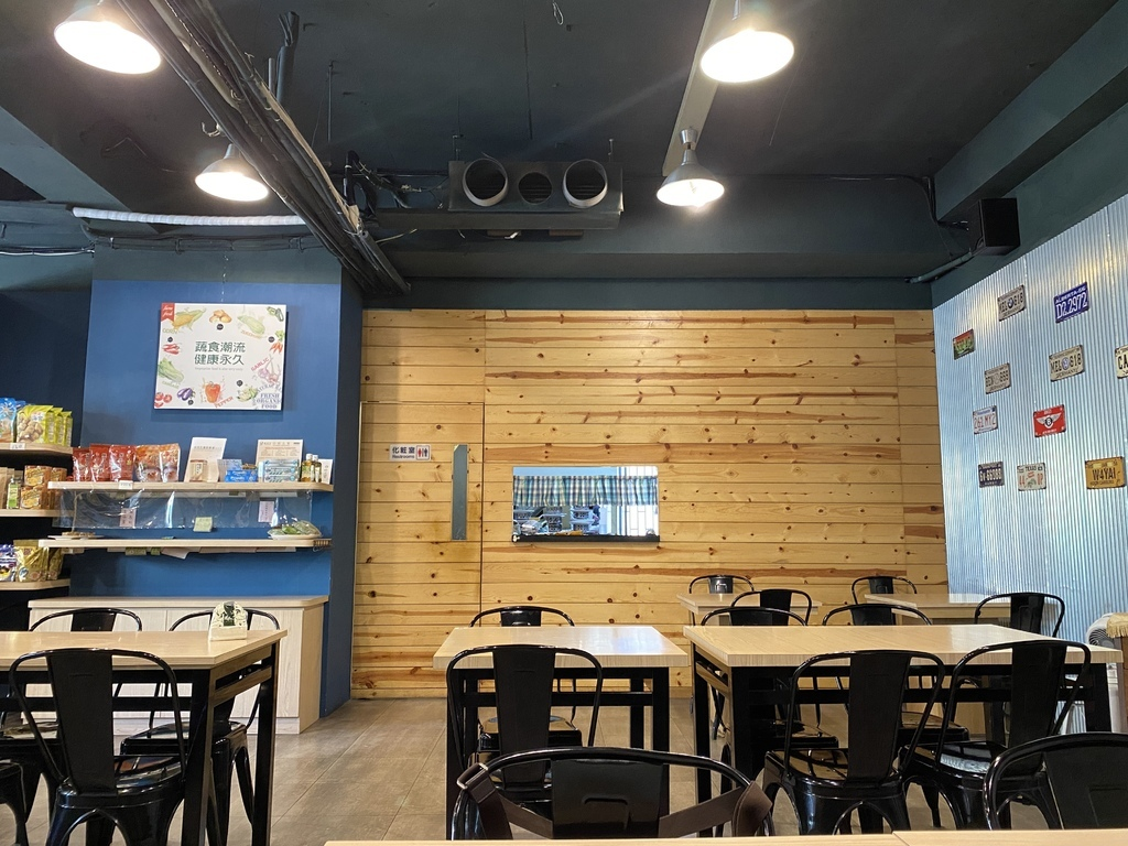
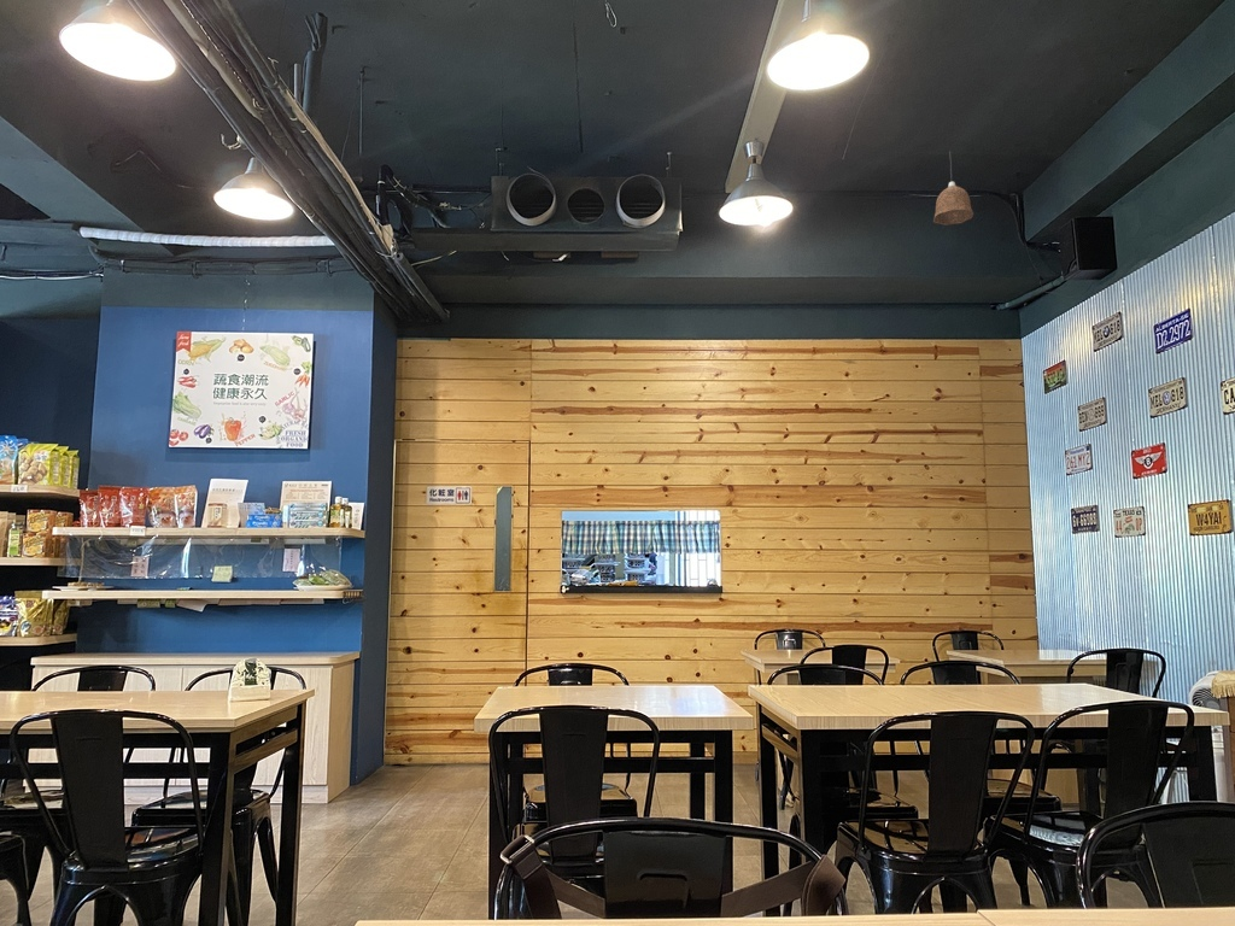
+ pendant lamp (952, 183)
